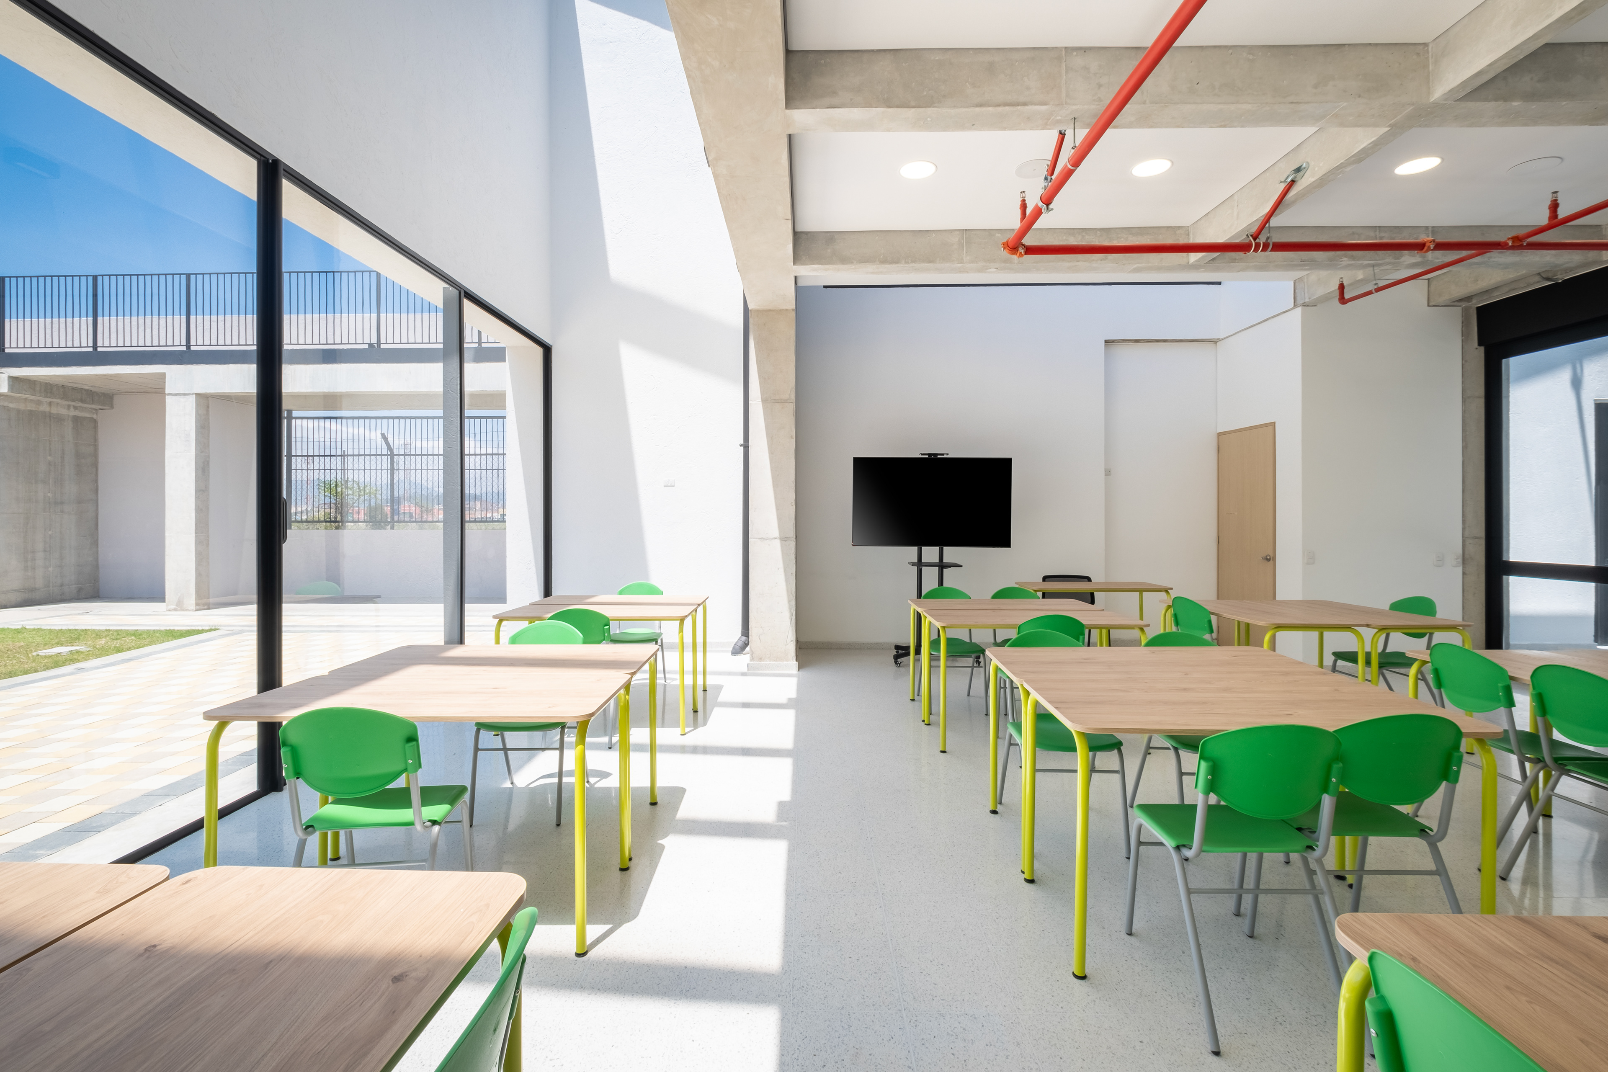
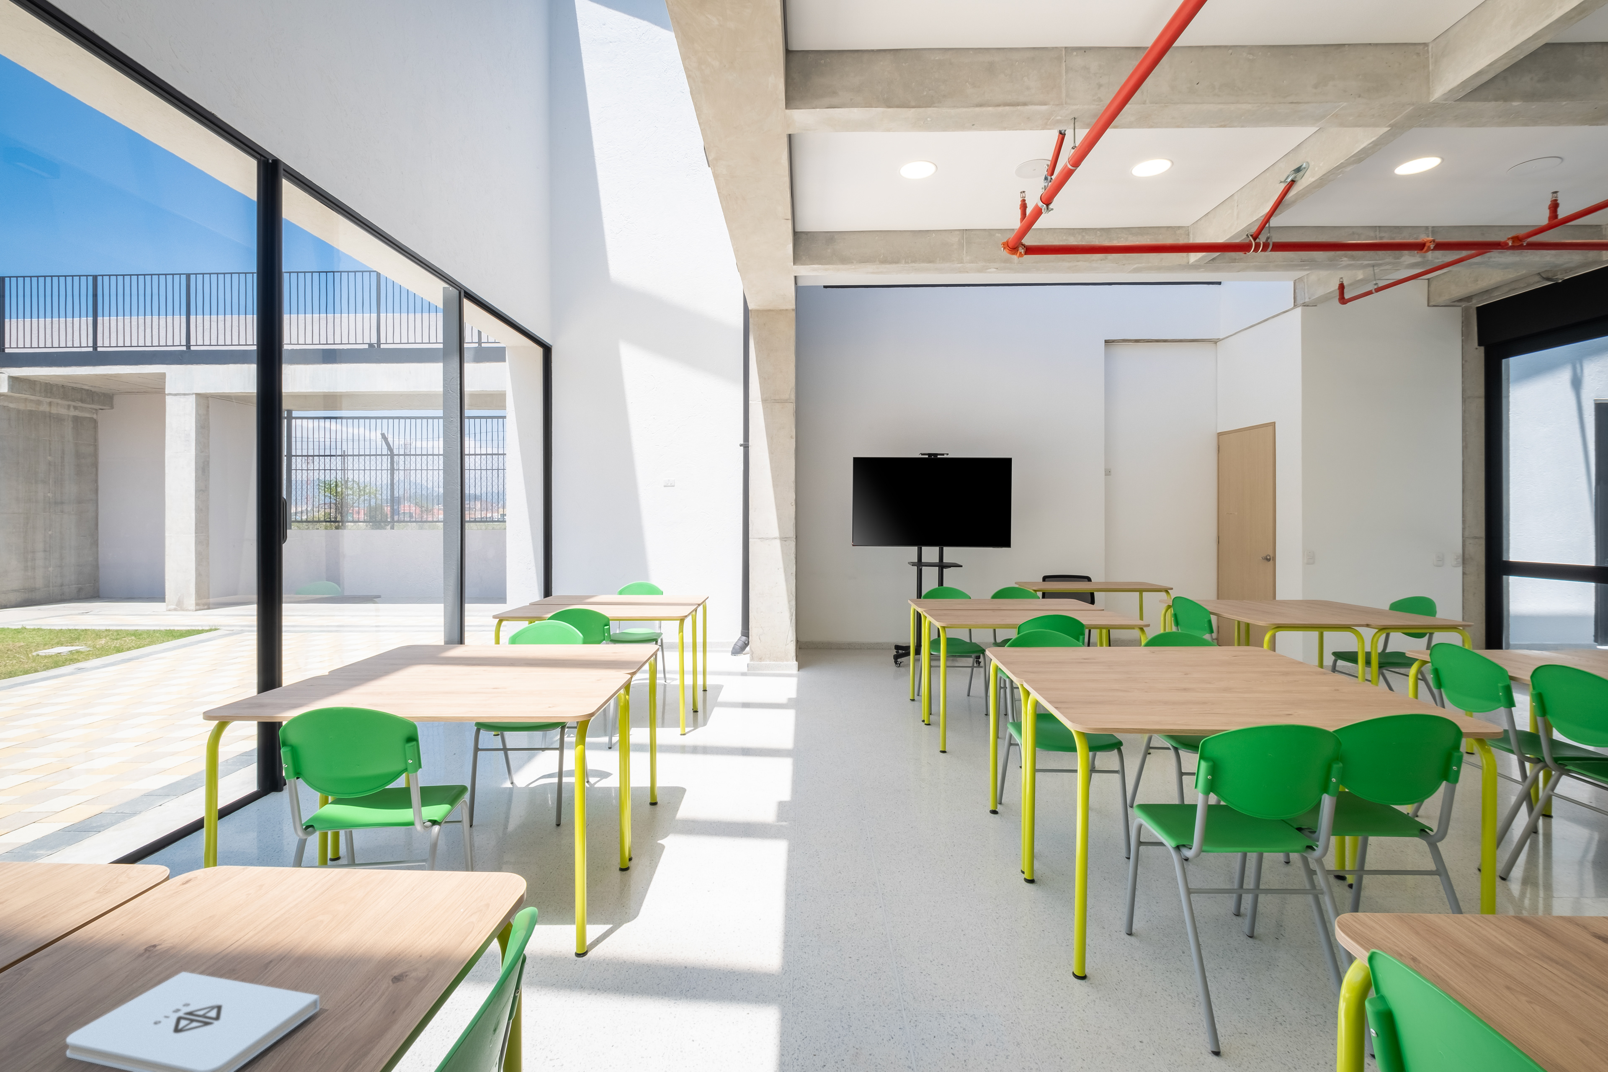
+ notepad (195, 1024)
